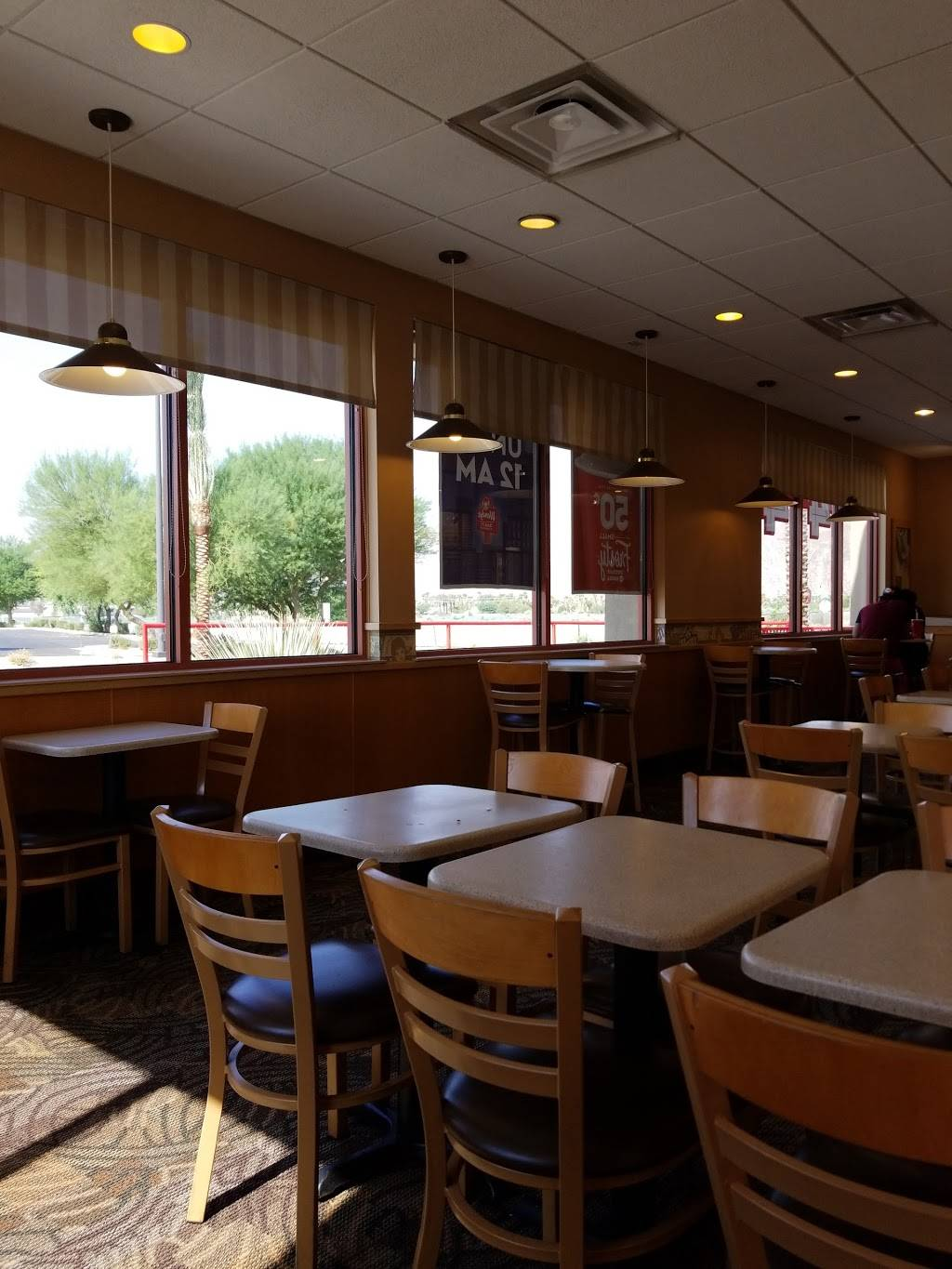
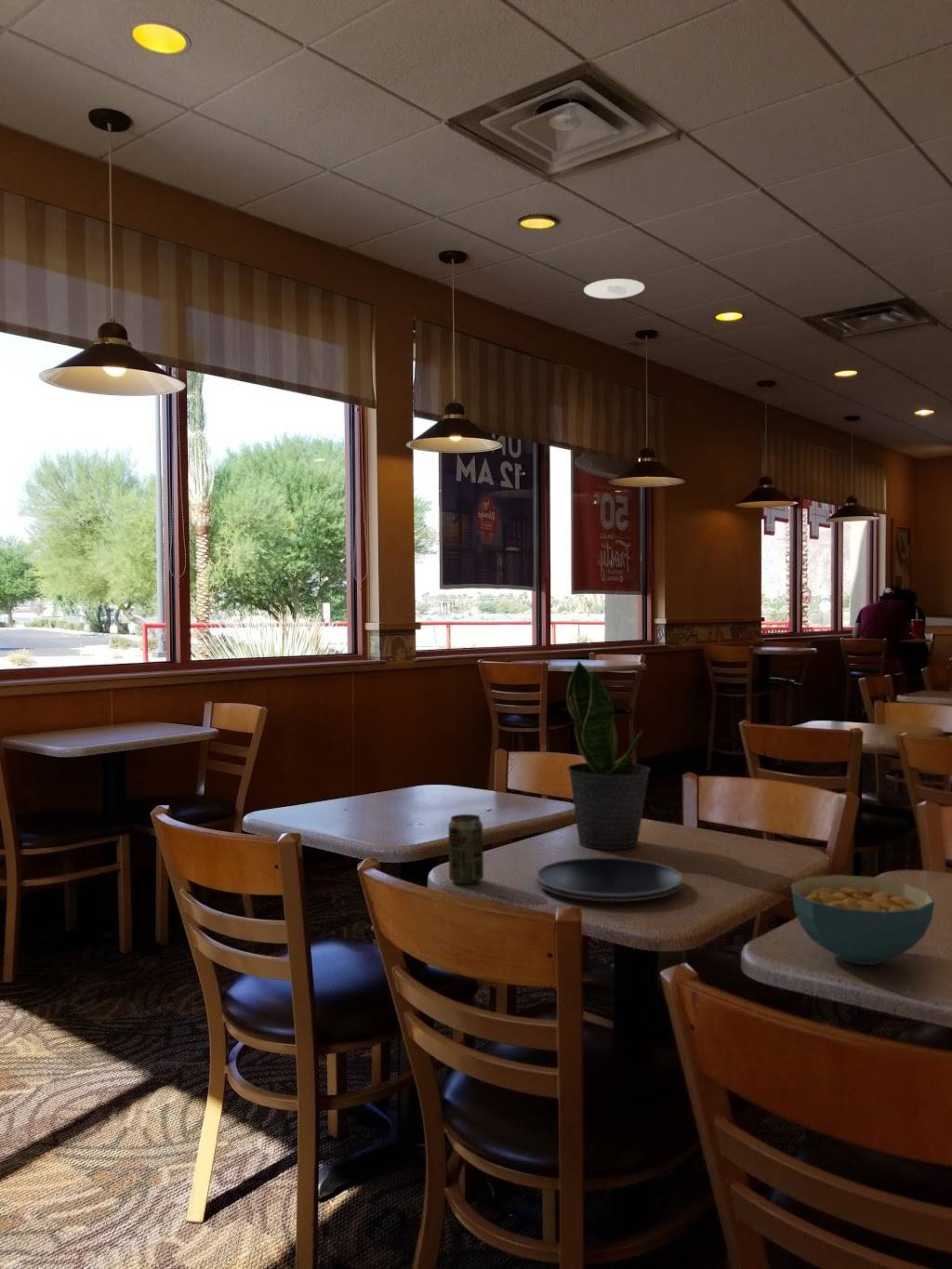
+ beverage can (466, 849)
+ potted plant (608, 751)
+ cereal bowl (860, 925)
+ plate (608, 879)
+ recessed light (614, 285)
